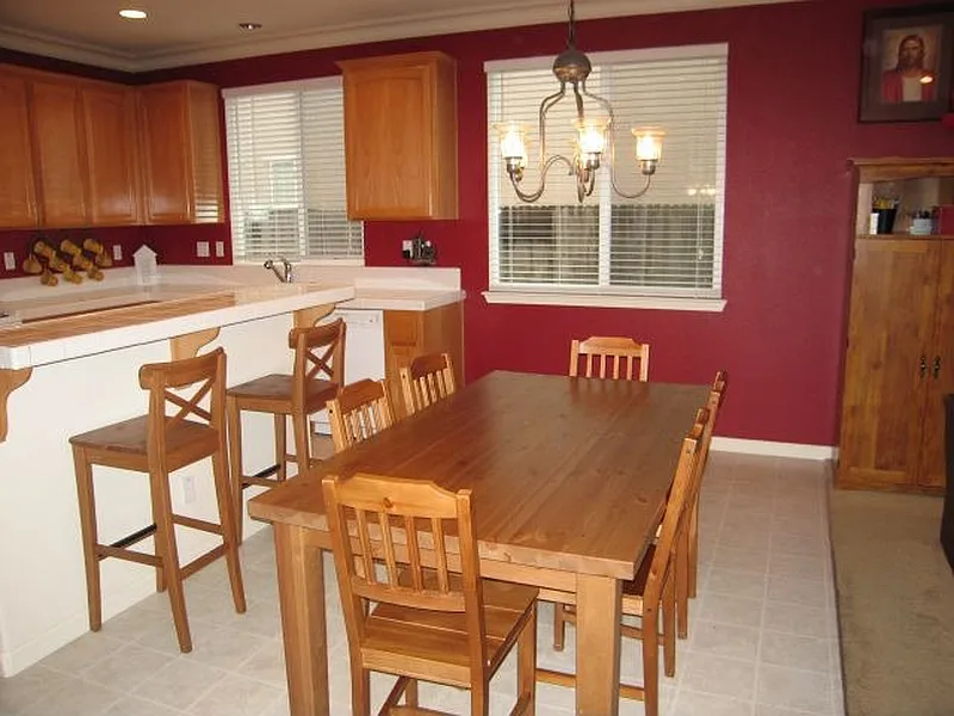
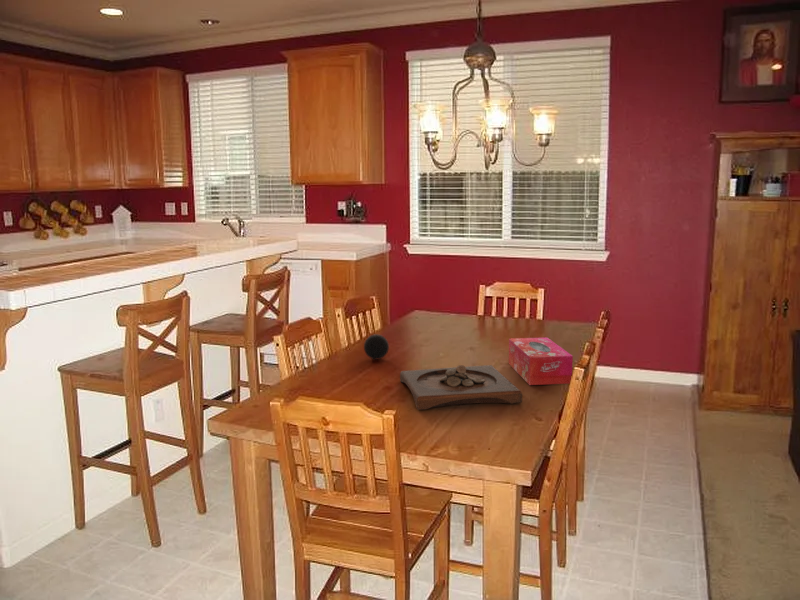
+ wooden tray (457, 378)
+ decorative ball (376, 346)
+ tissue box (538, 359)
